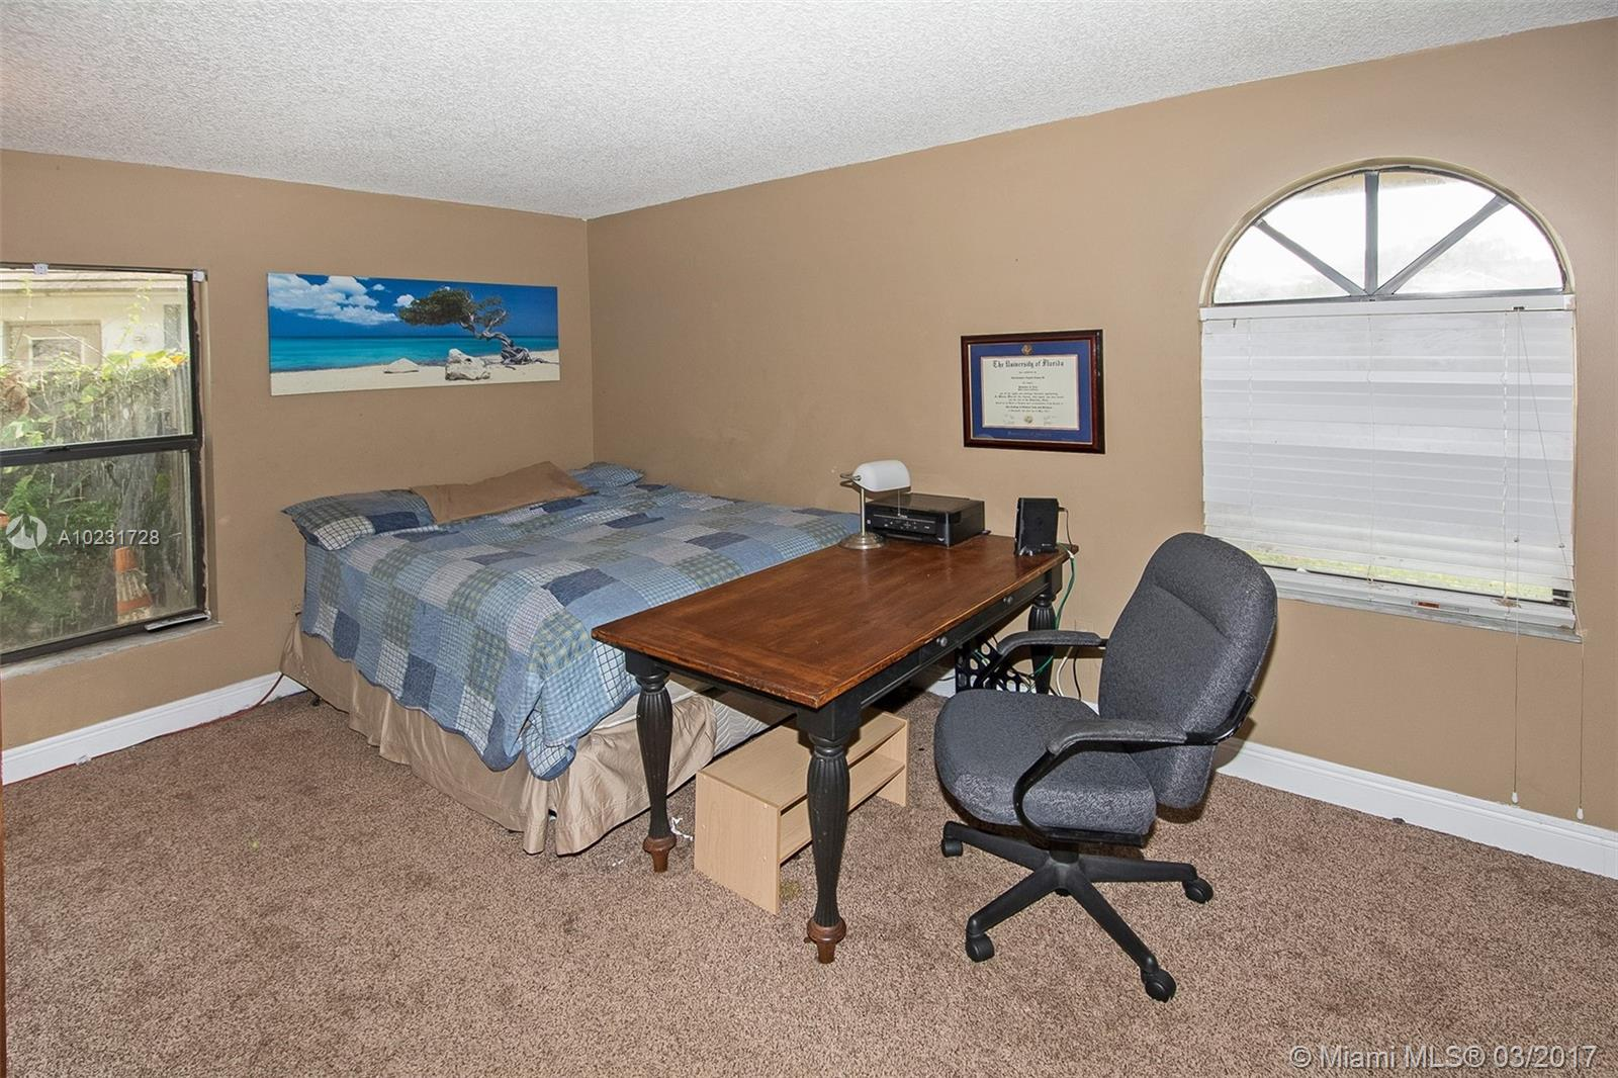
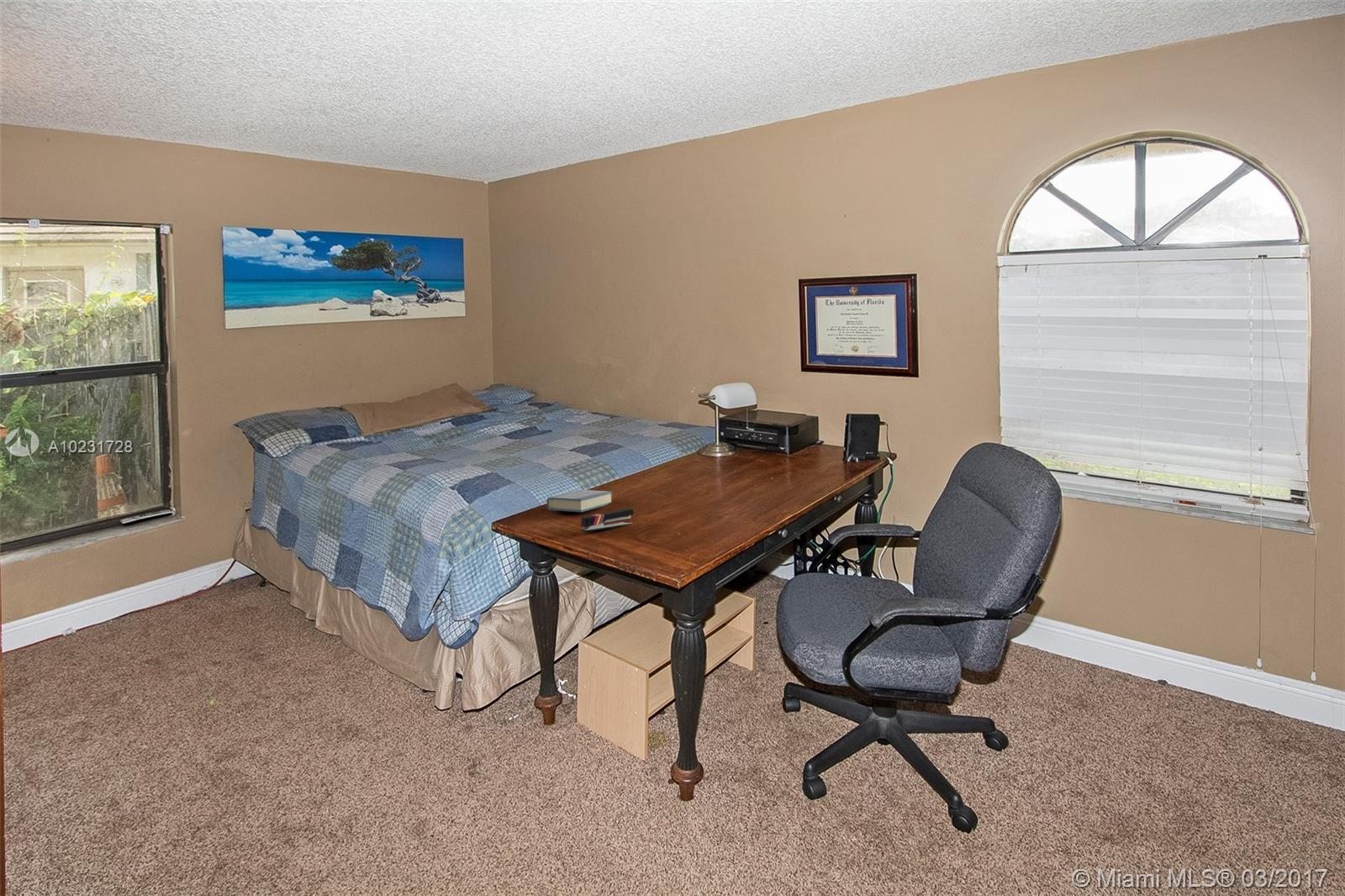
+ stapler (608, 519)
+ hardback book (580, 500)
